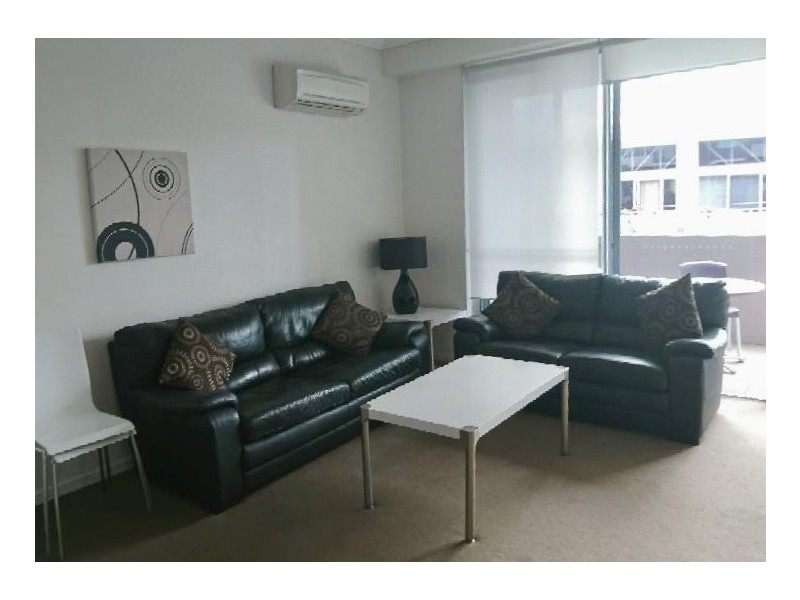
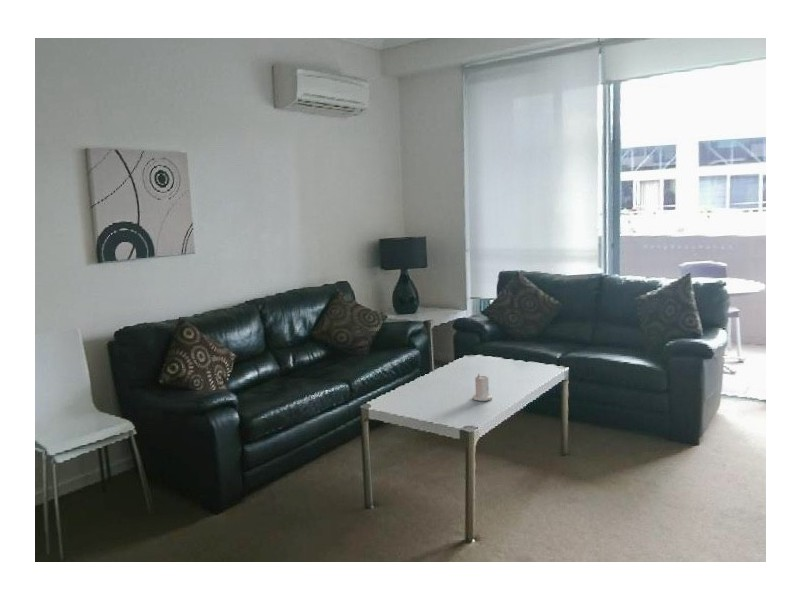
+ candle (482, 386)
